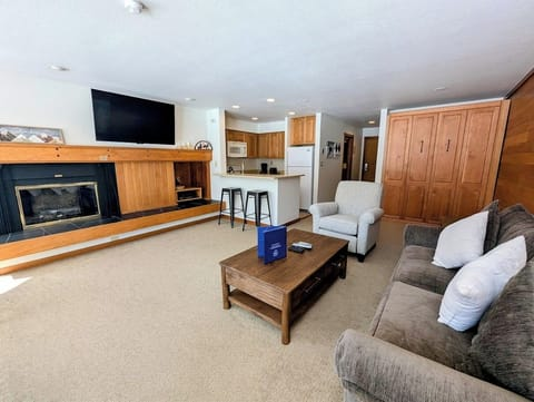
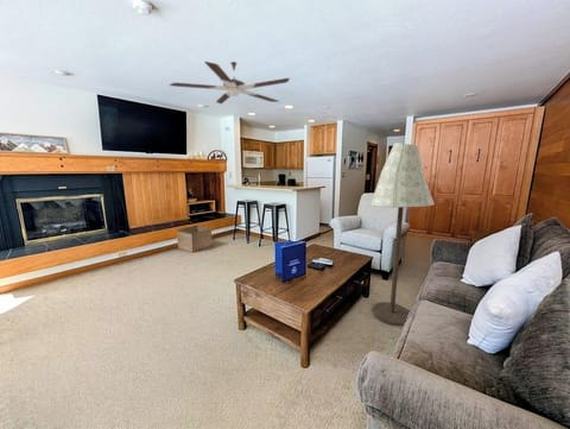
+ storage bin (195, 238)
+ ceiling fan (229, 80)
+ floor lamp (398, 233)
